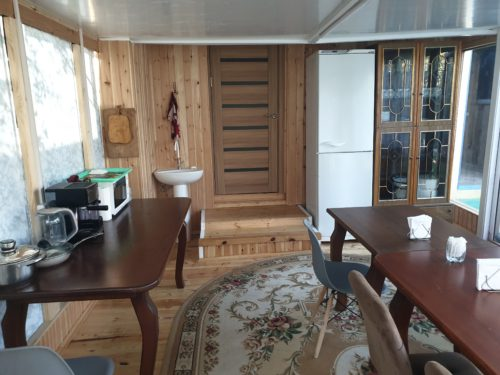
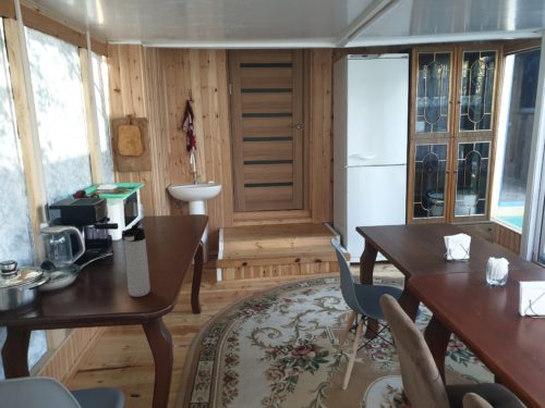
+ thermos bottle (134, 261)
